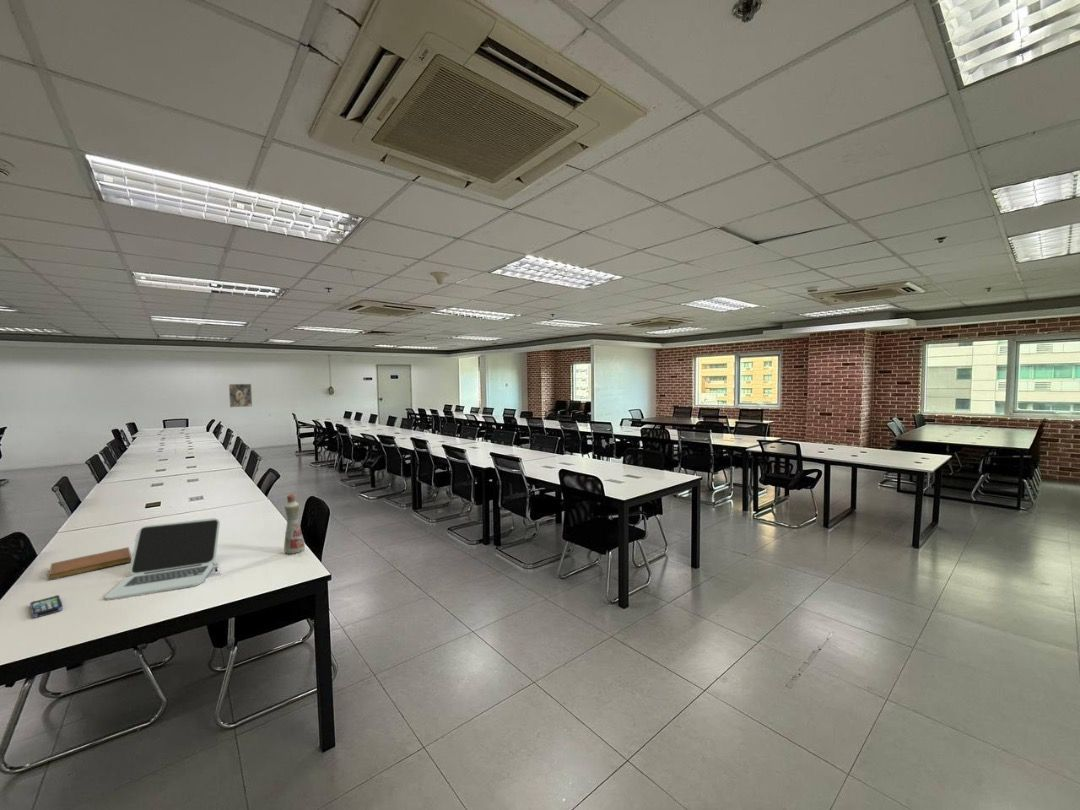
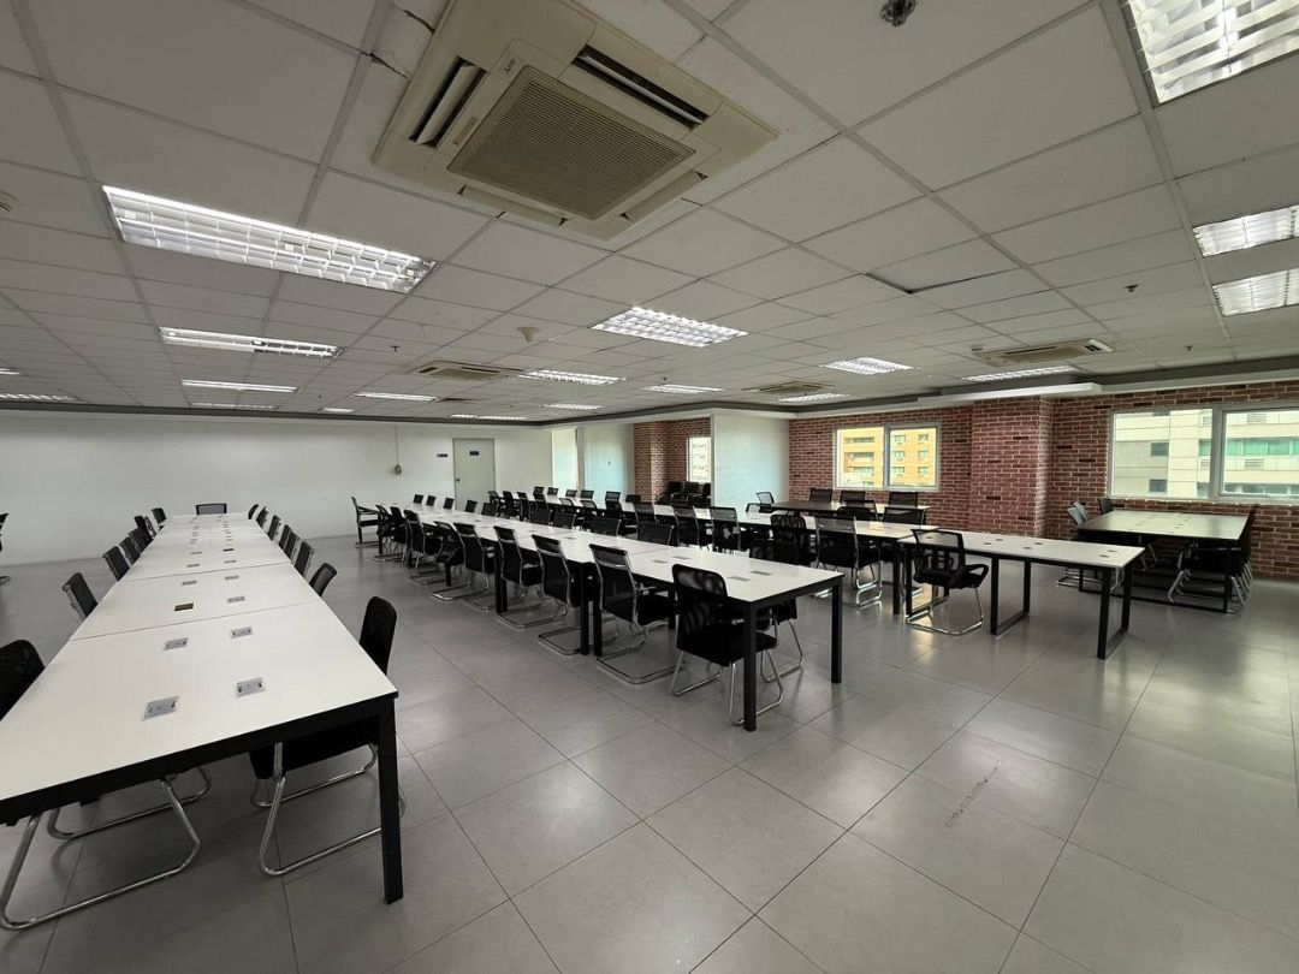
- bottle (293, 522)
- laptop (168, 554)
- smartphone (46, 606)
- notebook (92, 562)
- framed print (240, 395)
